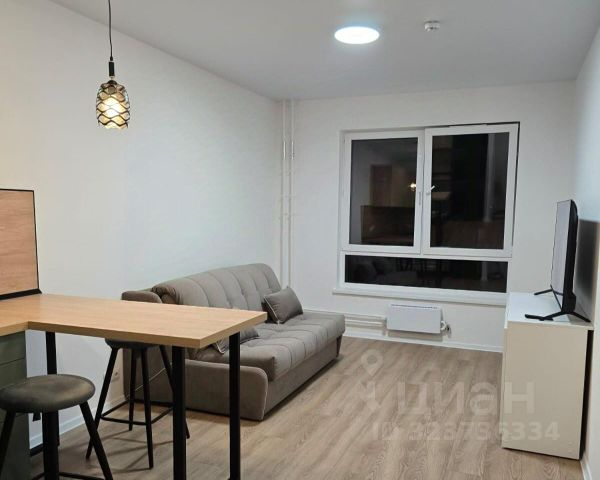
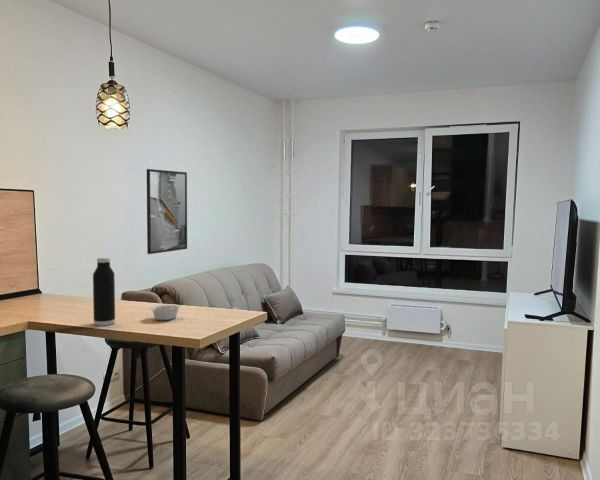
+ legume (166, 311)
+ water bottle (103, 290)
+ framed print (168, 211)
